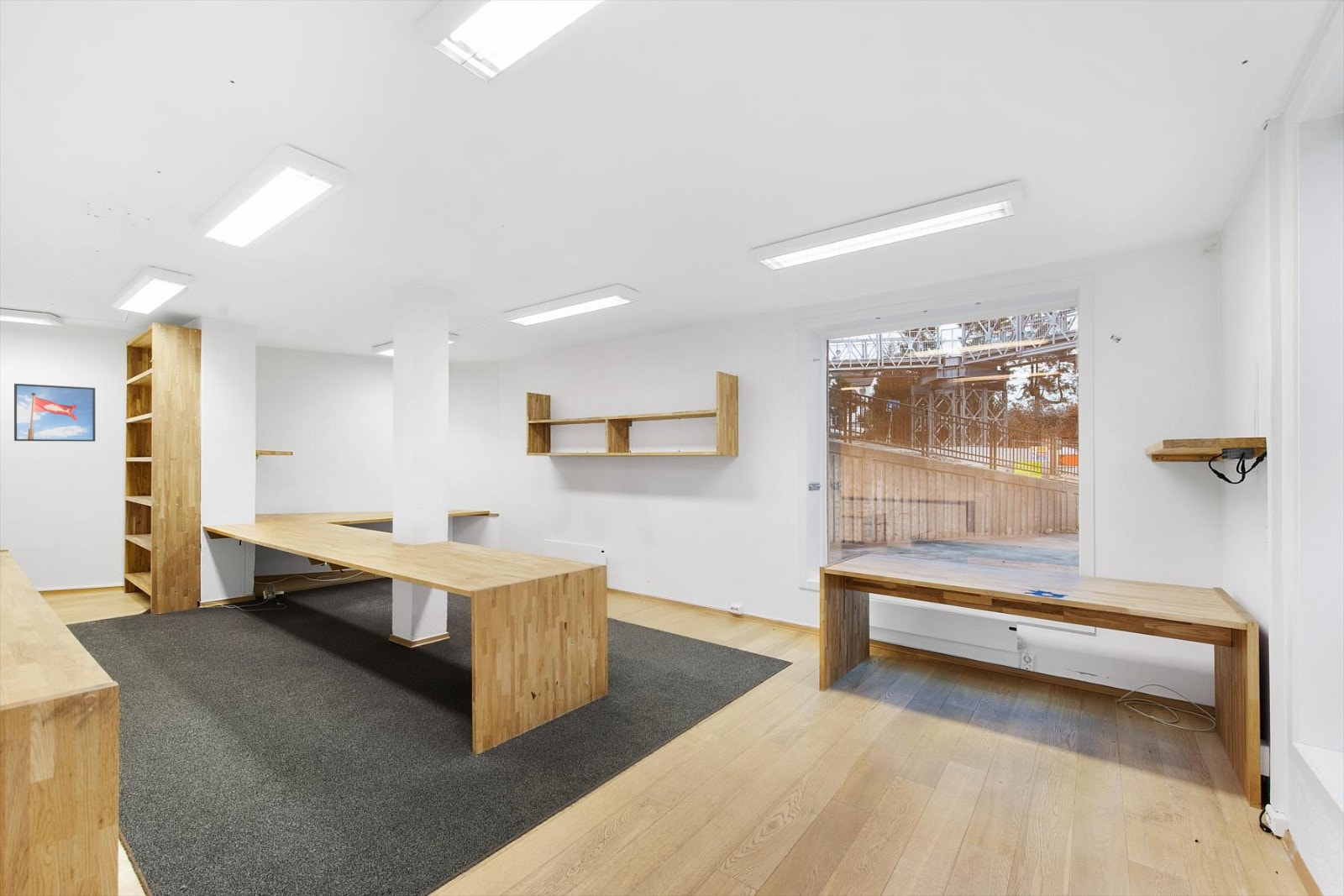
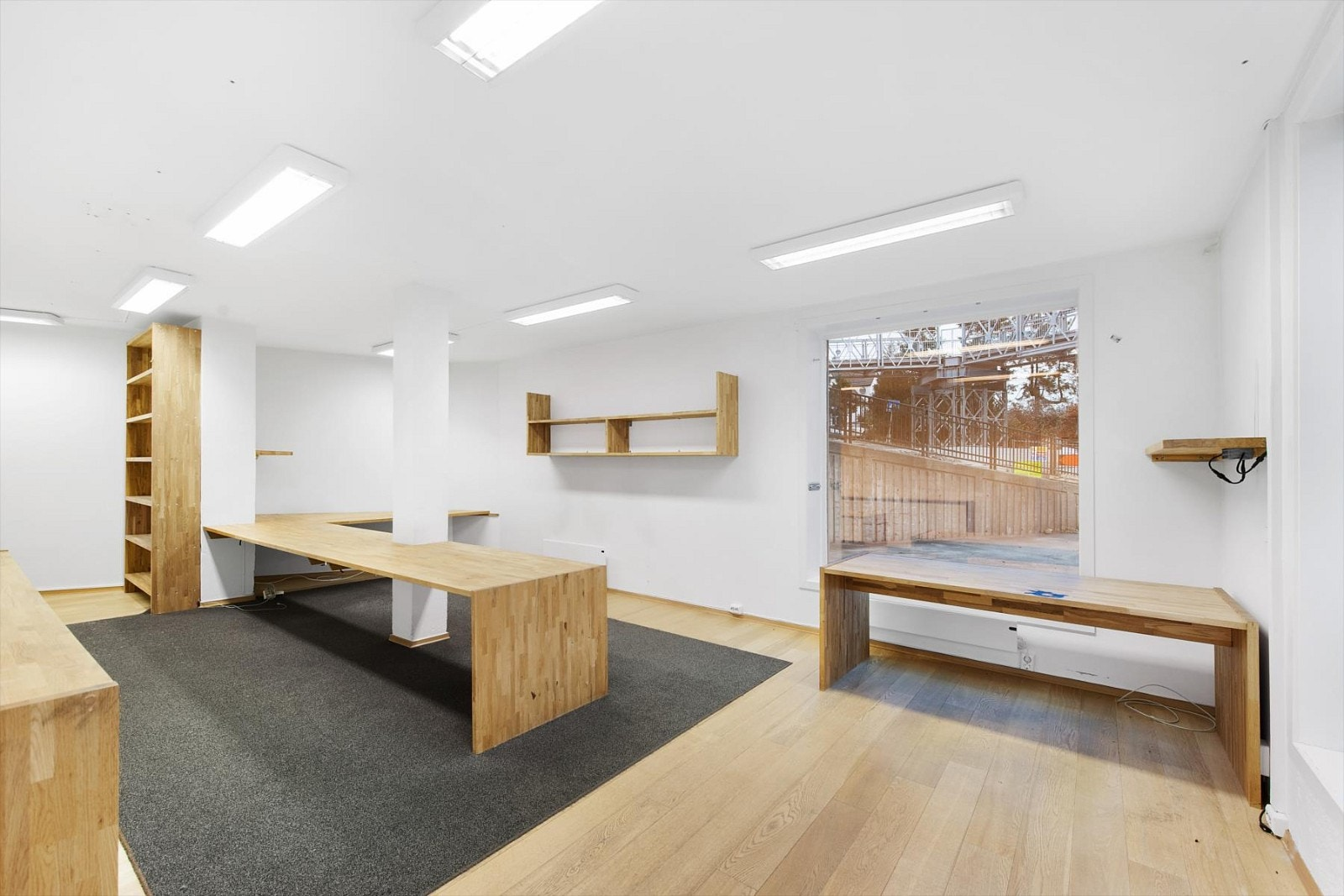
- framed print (55, 413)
